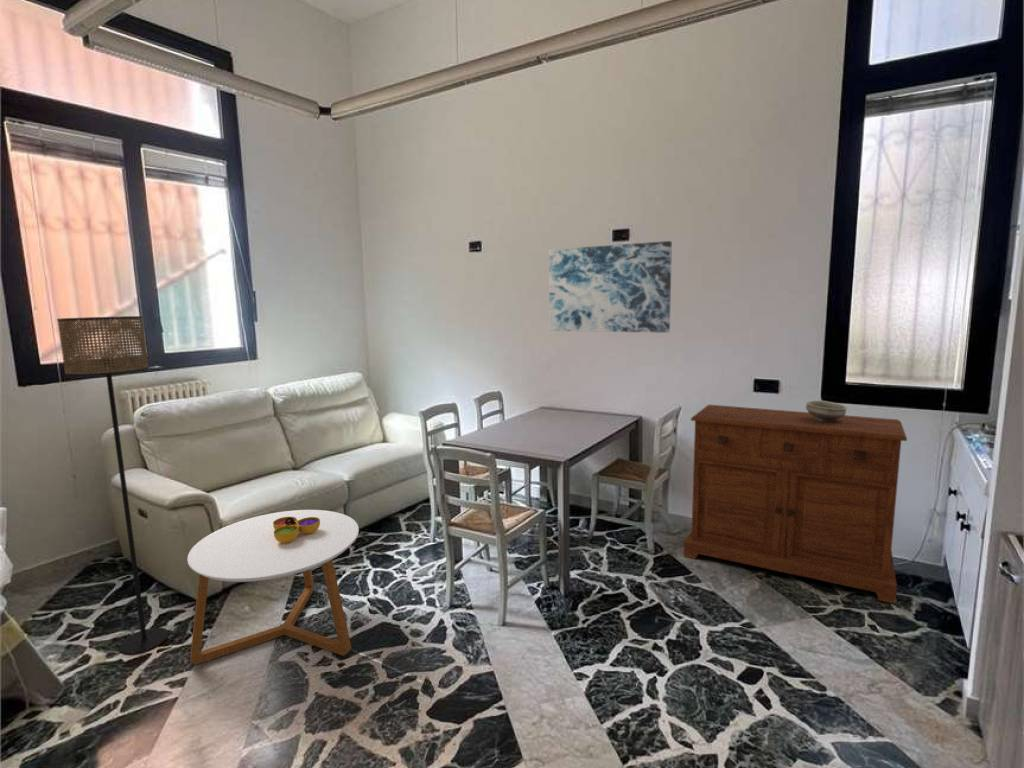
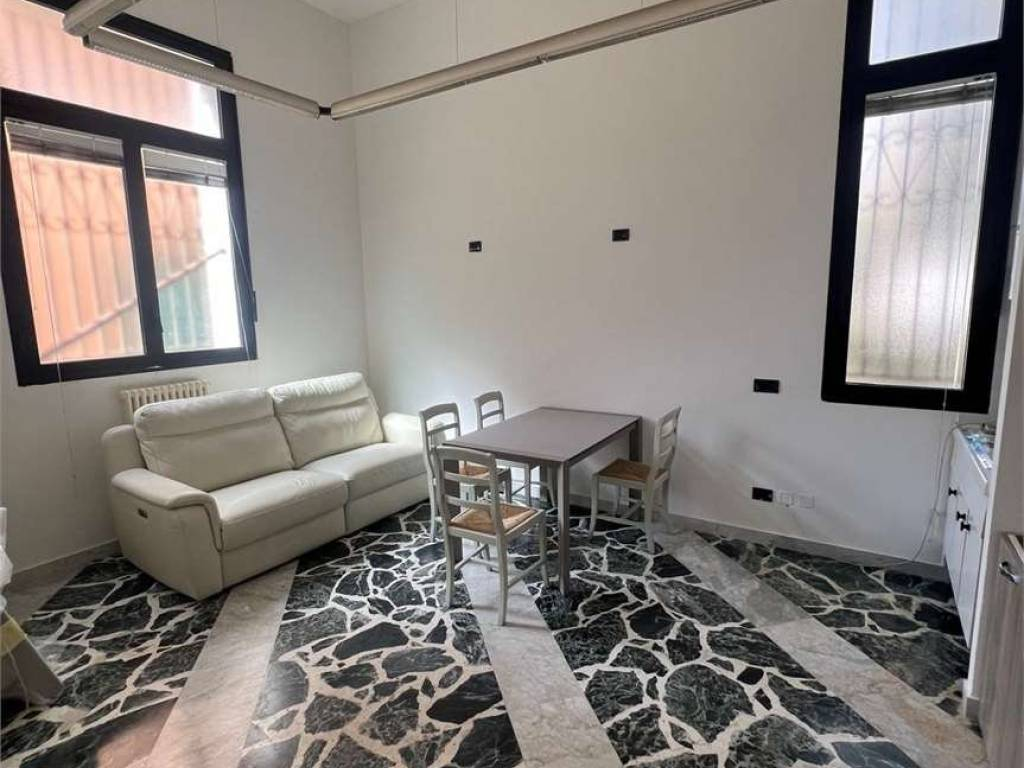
- sideboard (788, 490)
- decorative bowl (291, 524)
- floor lamp (123, 486)
- wall art (606, 289)
- coffee table (279, 577)
- bowl (825, 411)
